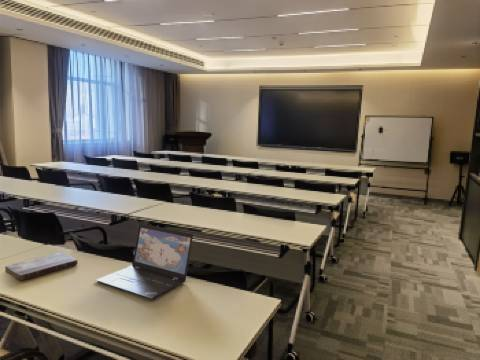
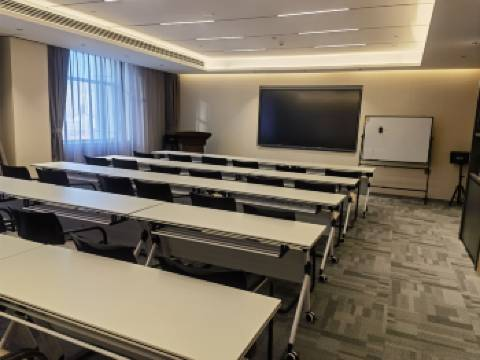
- laptop (145, 257)
- book (42, 265)
